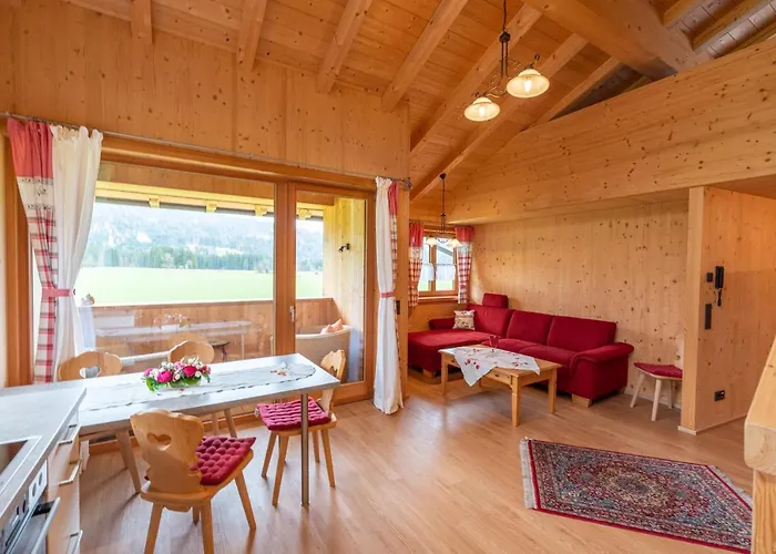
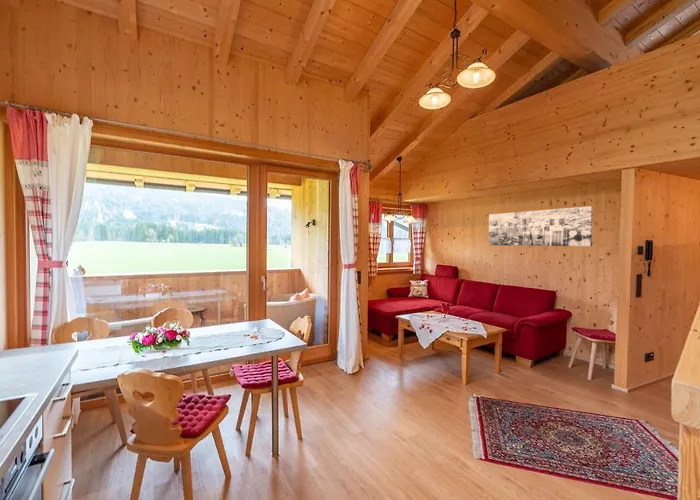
+ wall art (534, 228)
